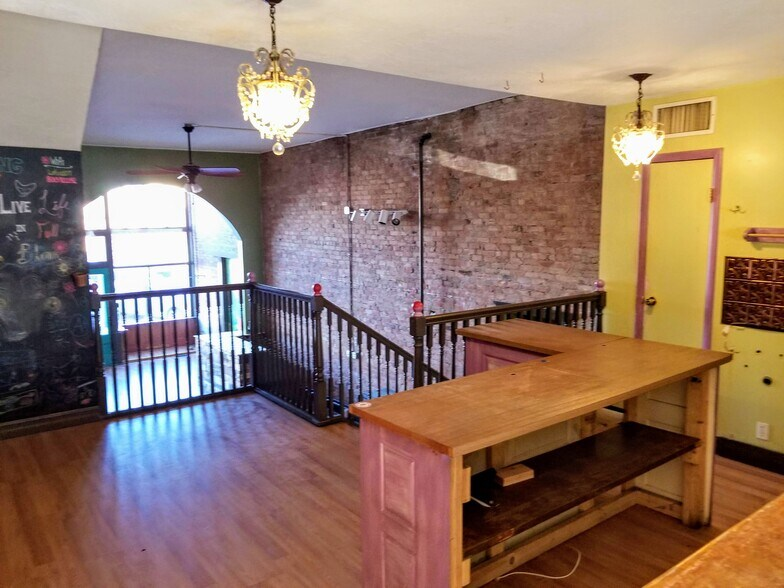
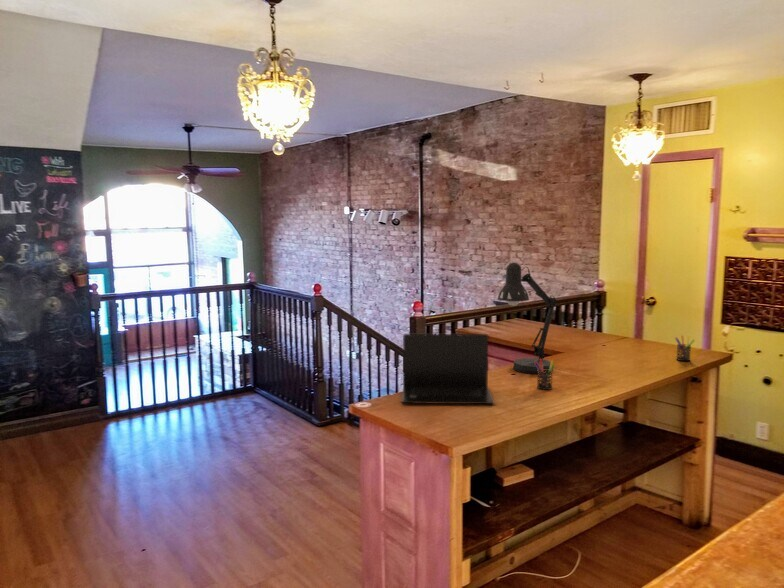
+ pen holder (685, 347)
+ desk lamp (540, 328)
+ laptop (446, 367)
+ pen holder (545, 373)
